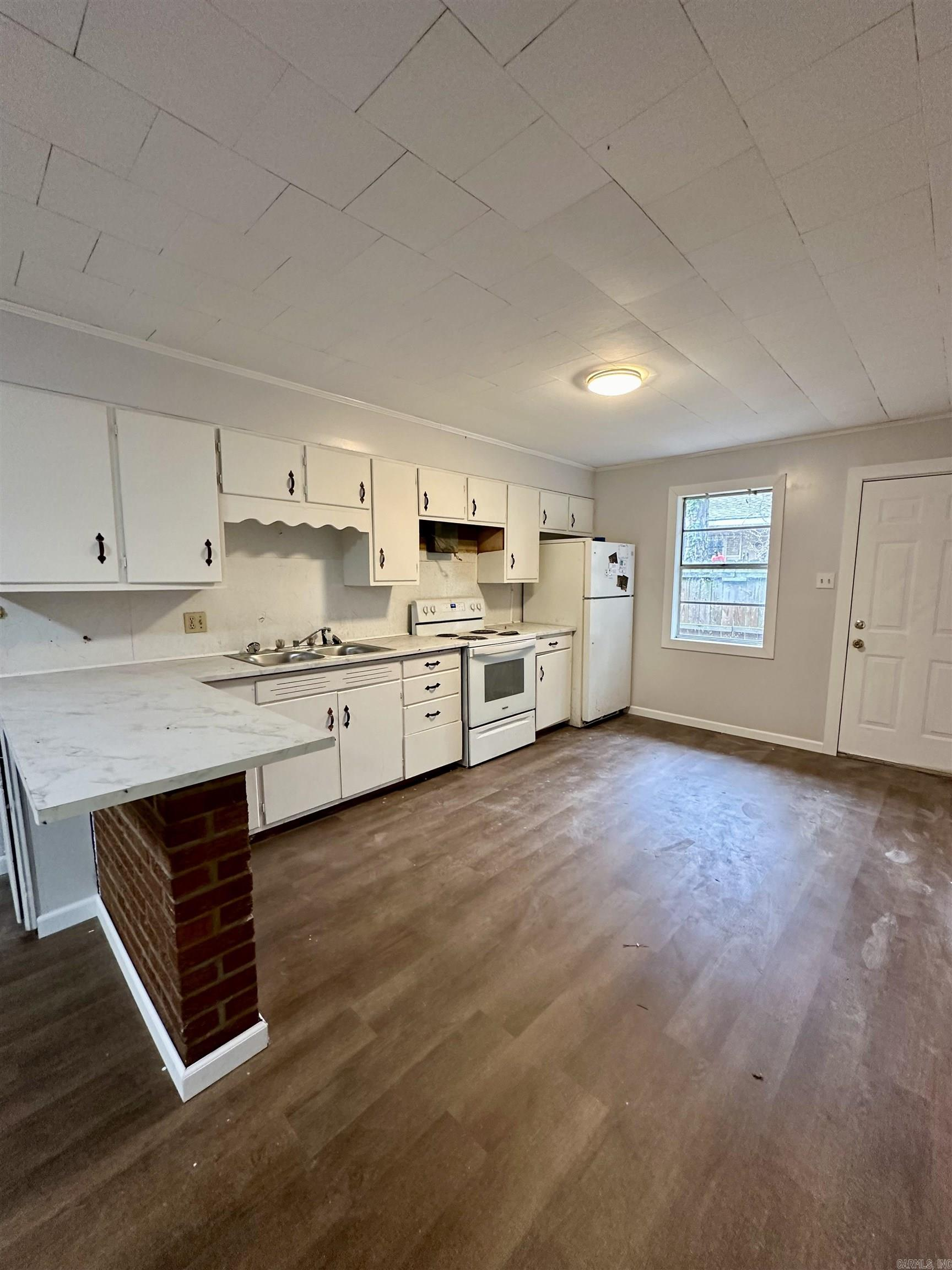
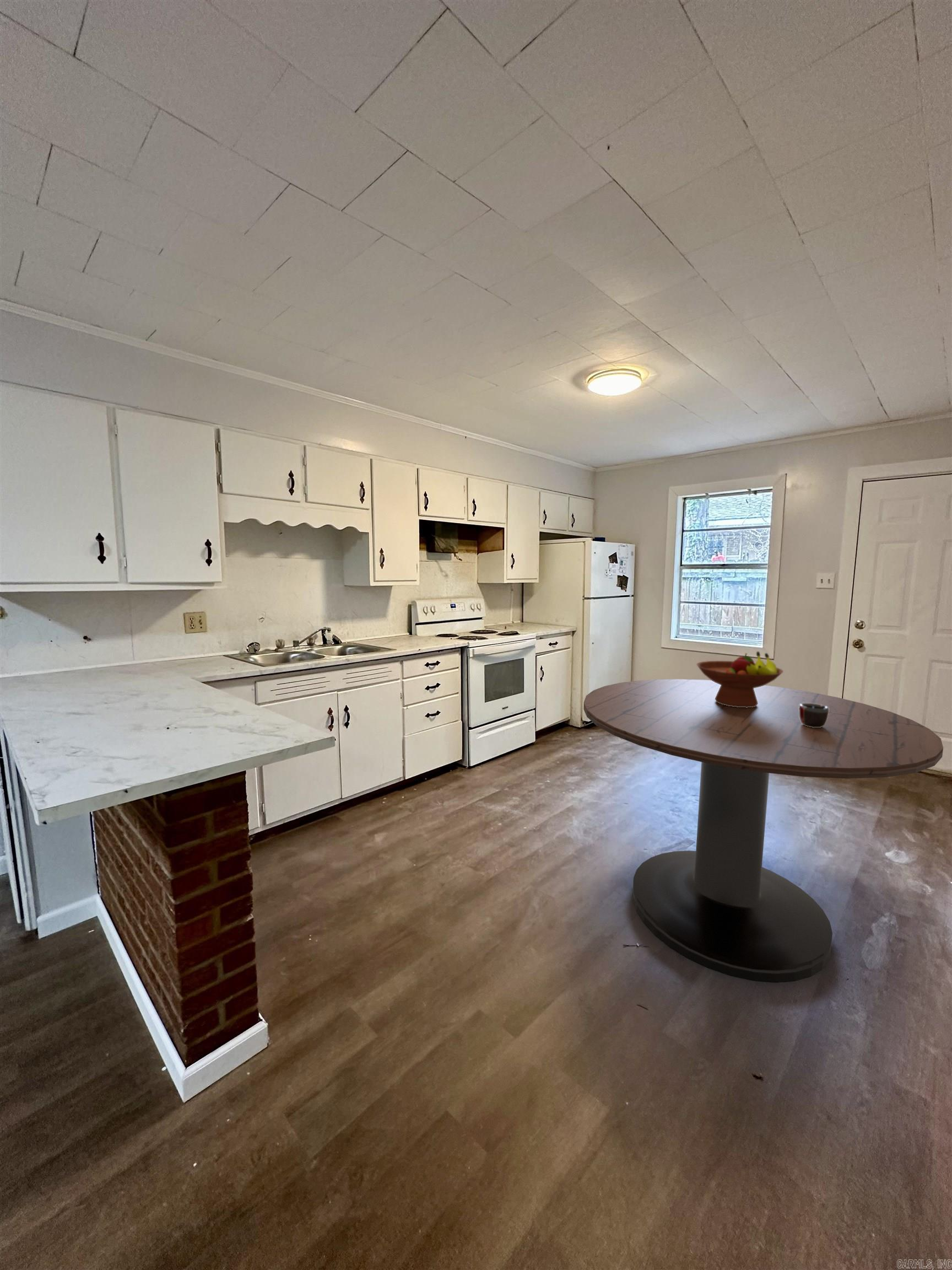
+ dining table (731, 814)
+ fruit bowl (737, 677)
+ mug (812, 714)
